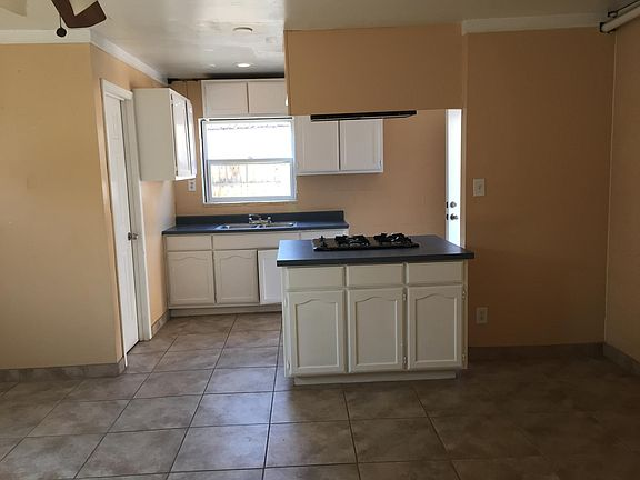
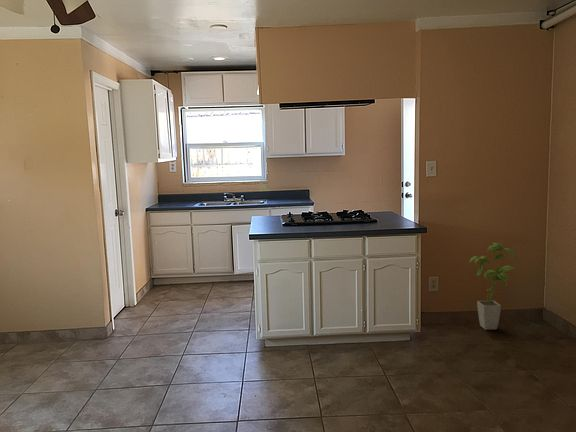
+ house plant (494, 285)
